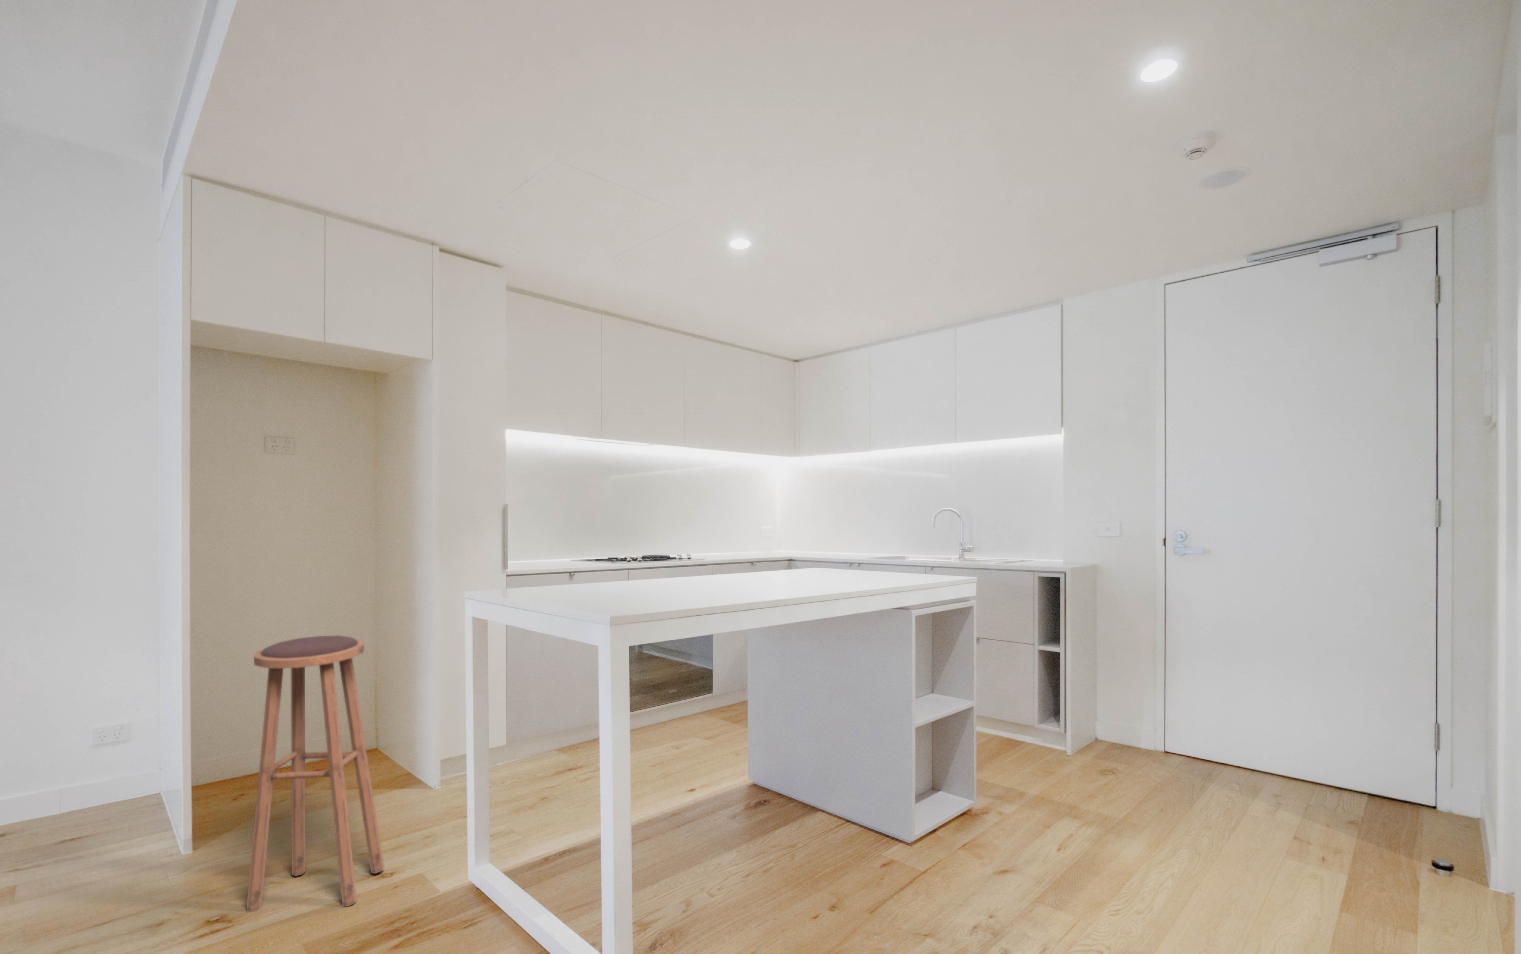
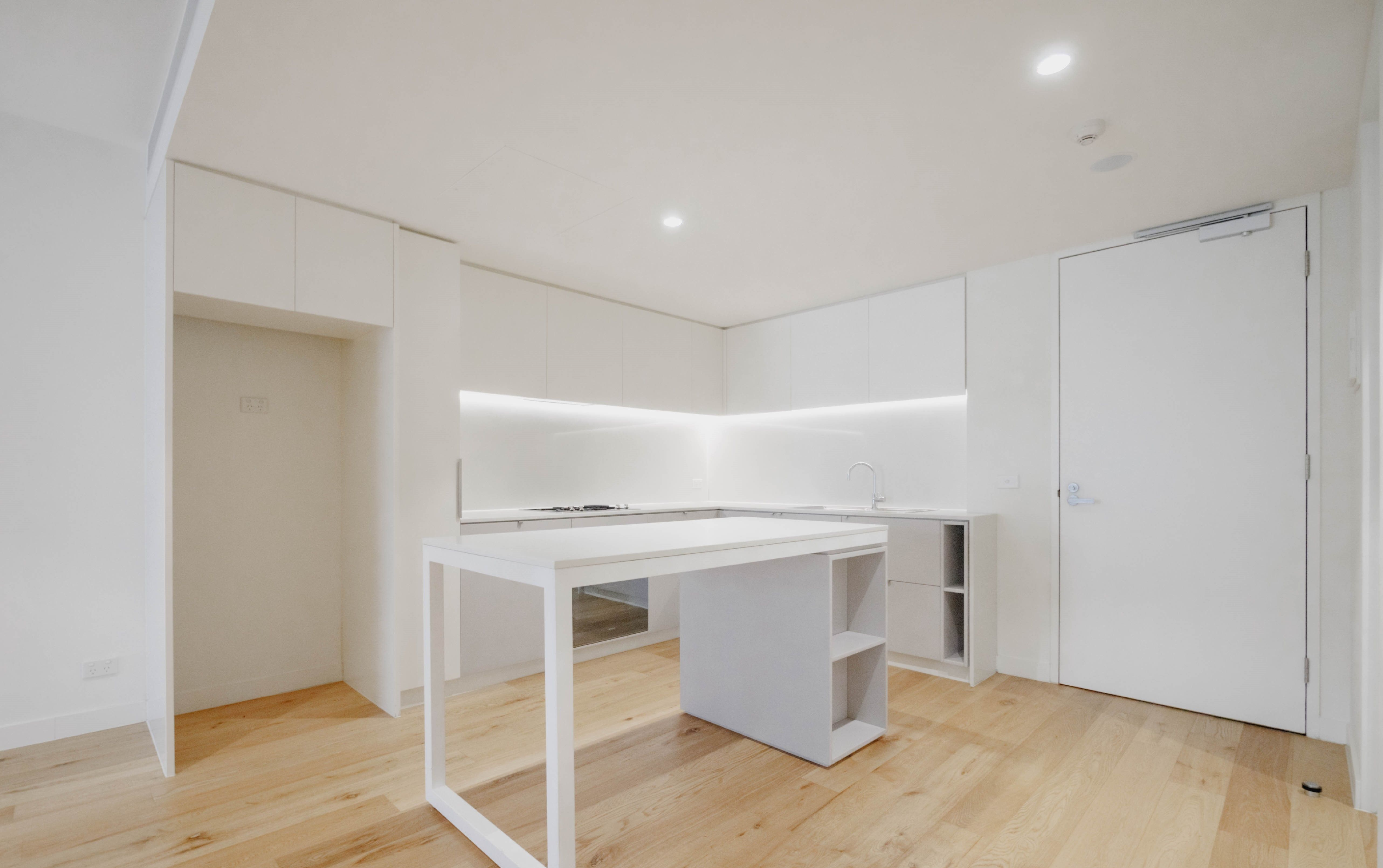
- stool (317, 770)
